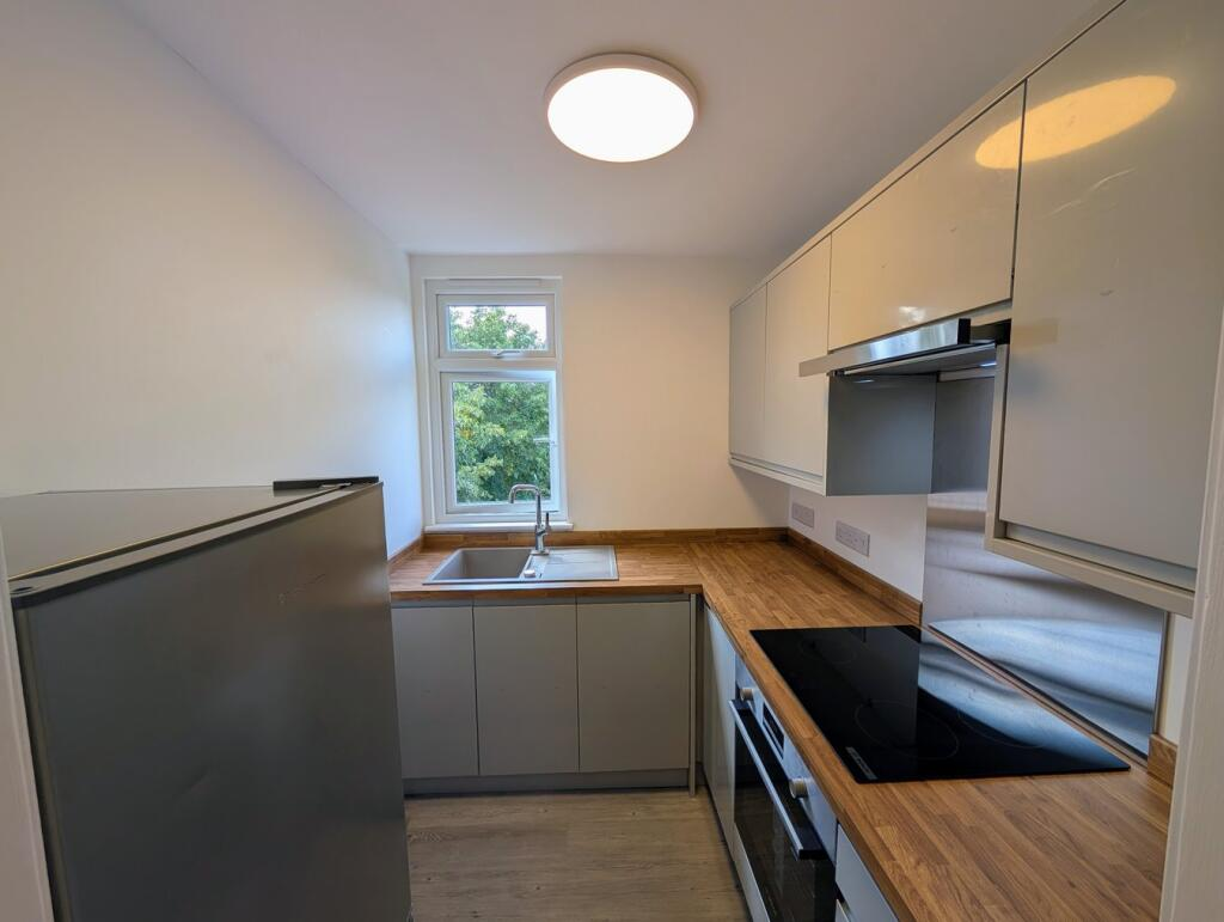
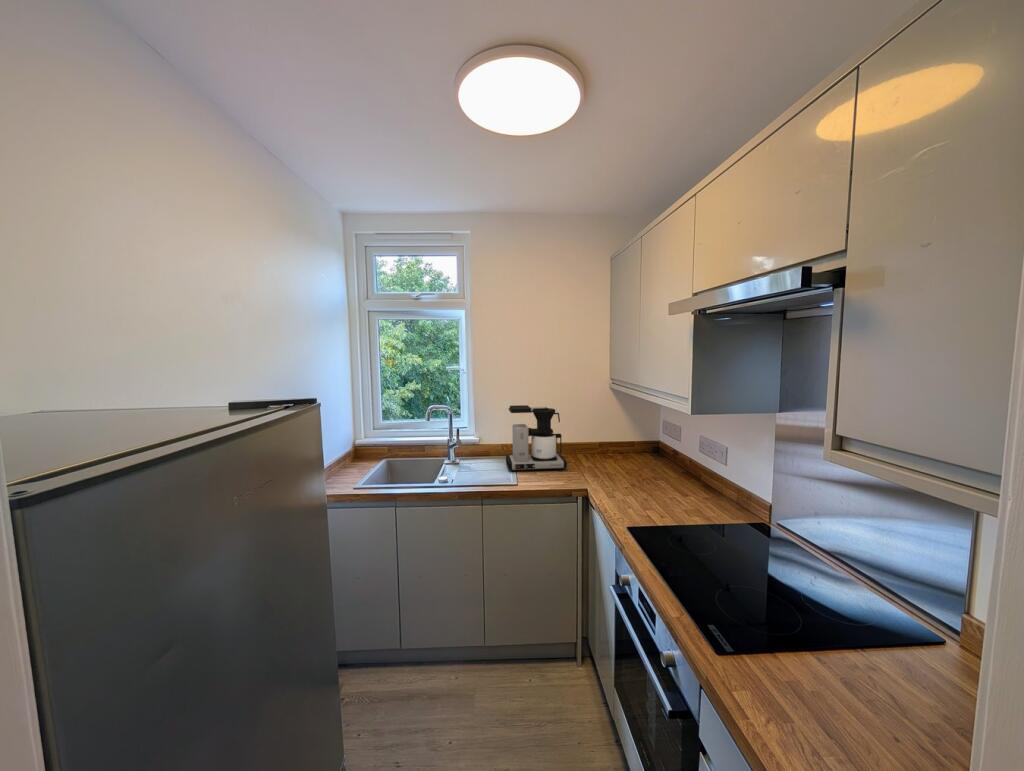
+ coffee maker (535, 437)
